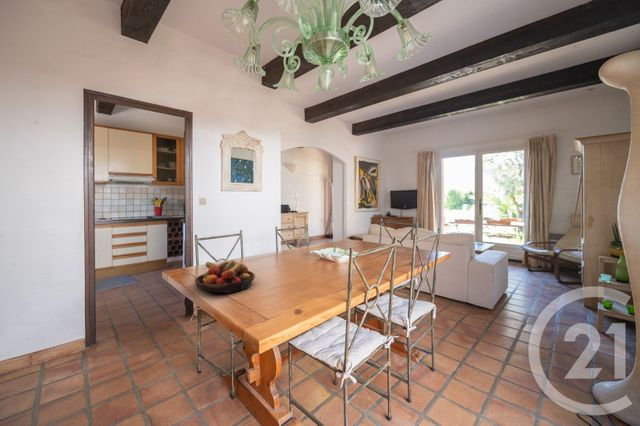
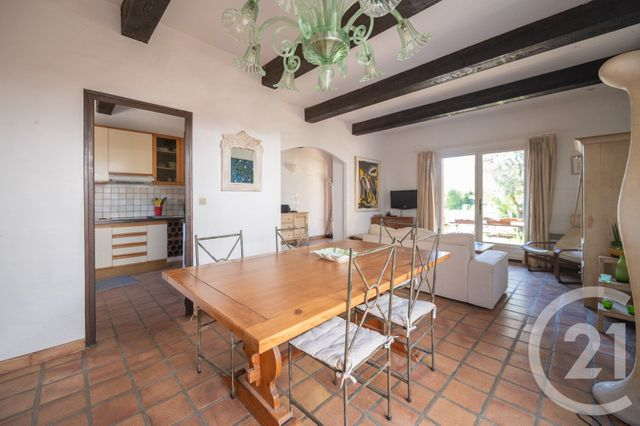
- fruit bowl (225, 274)
